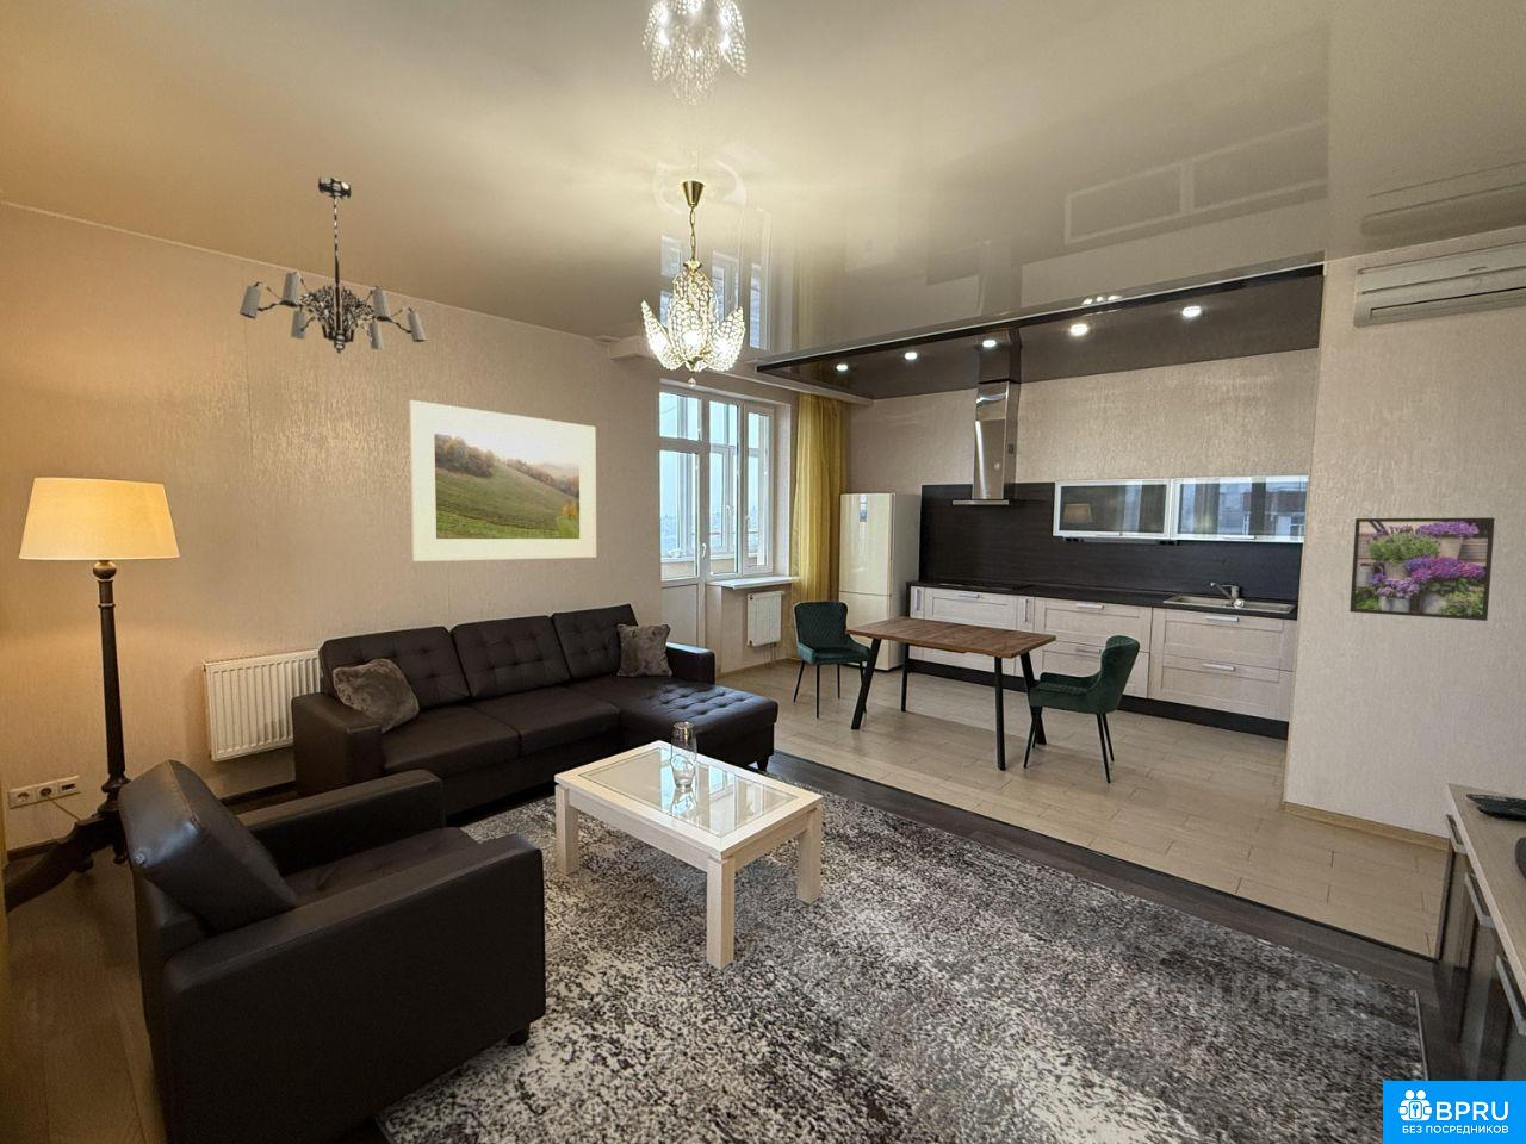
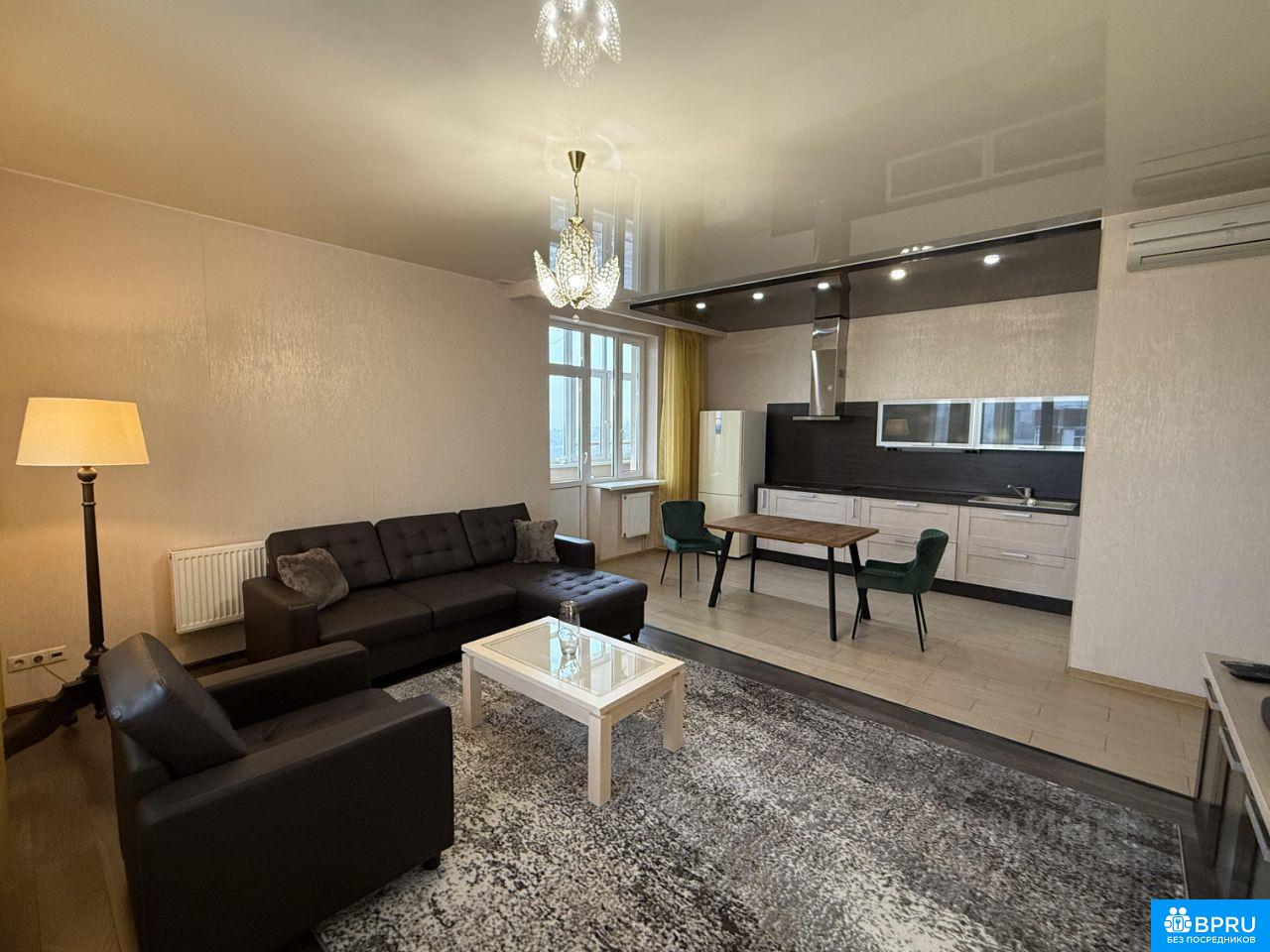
- chandelier (336, 269)
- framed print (1418, 567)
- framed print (513, 488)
